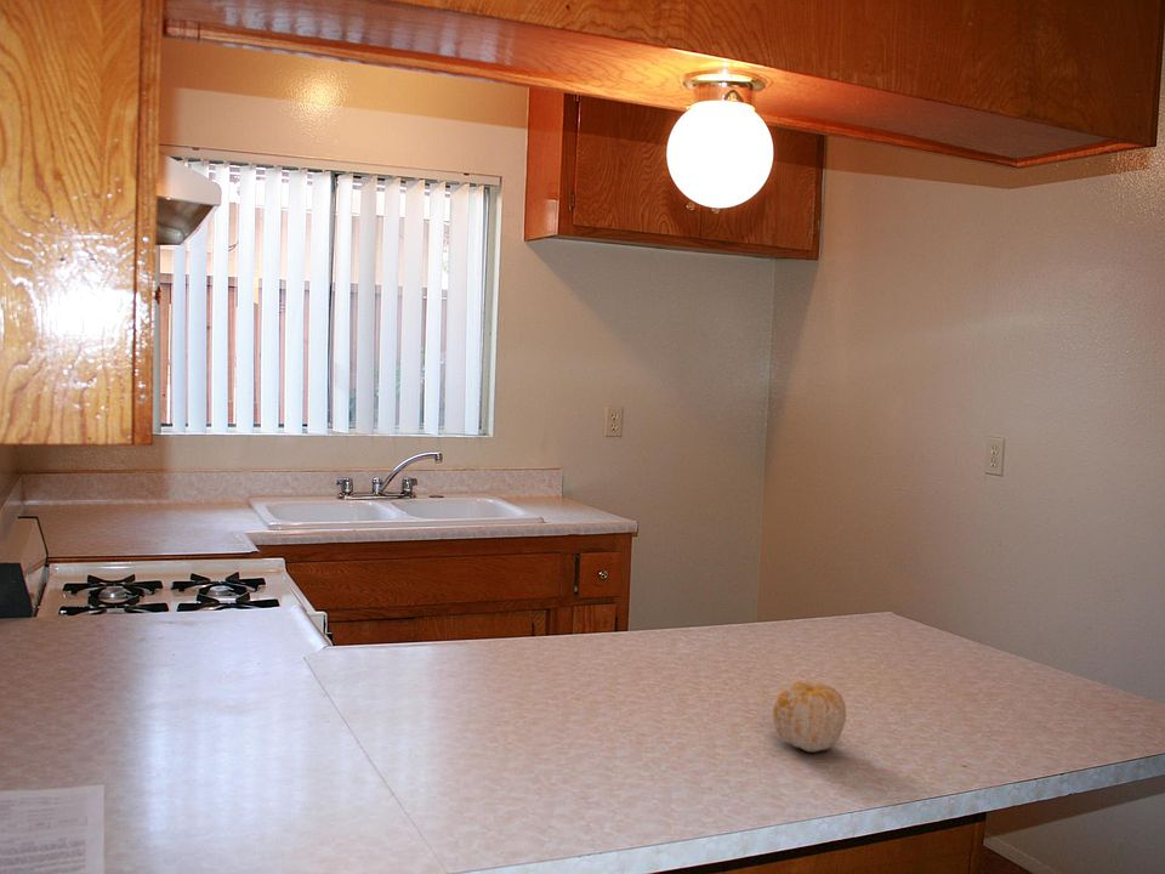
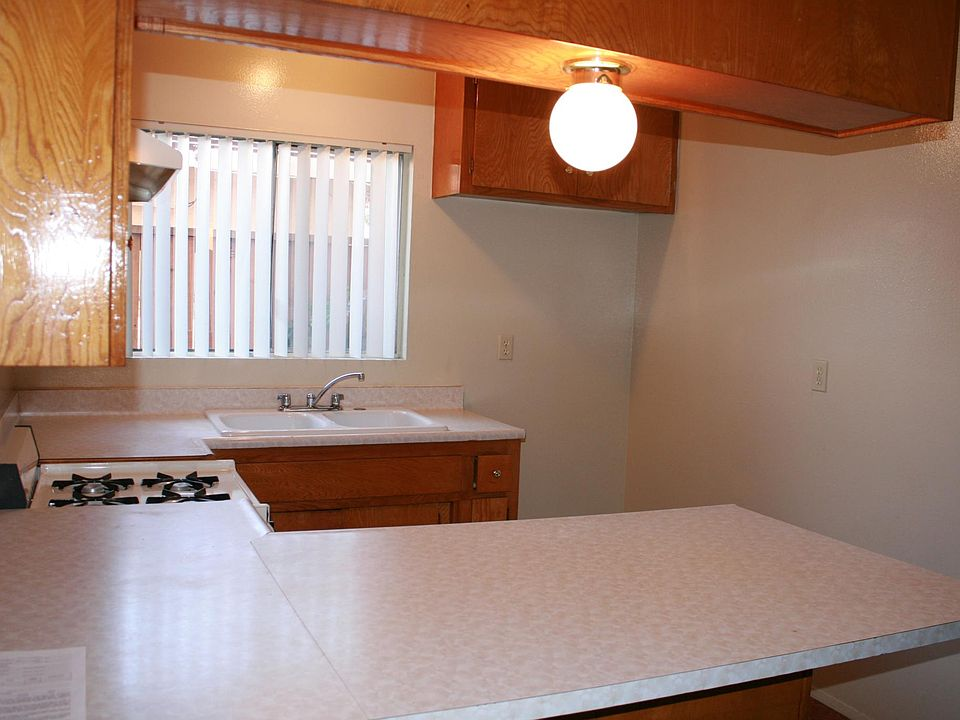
- fruit (809, 715)
